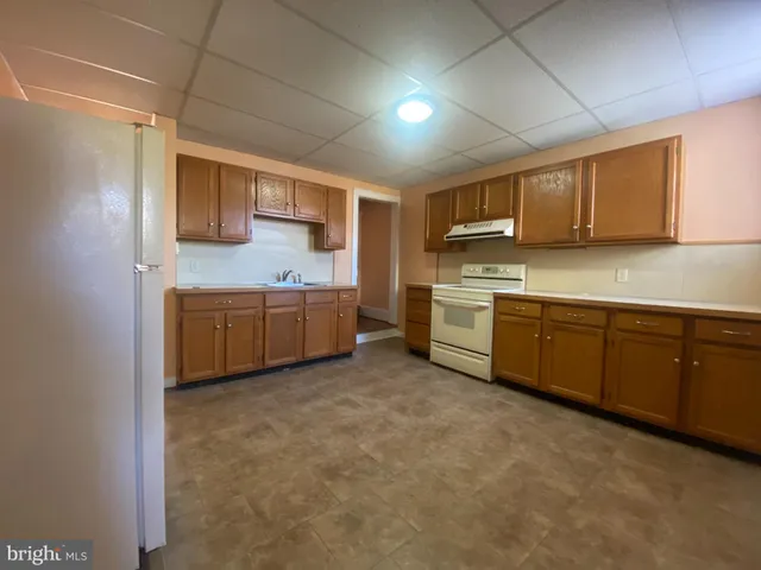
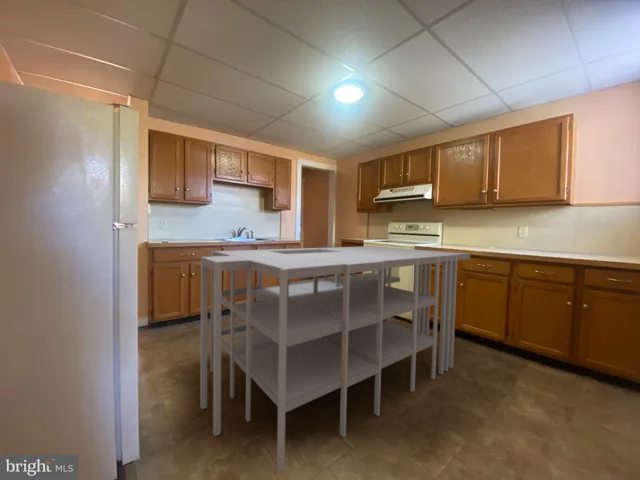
+ dining table (340, 311)
